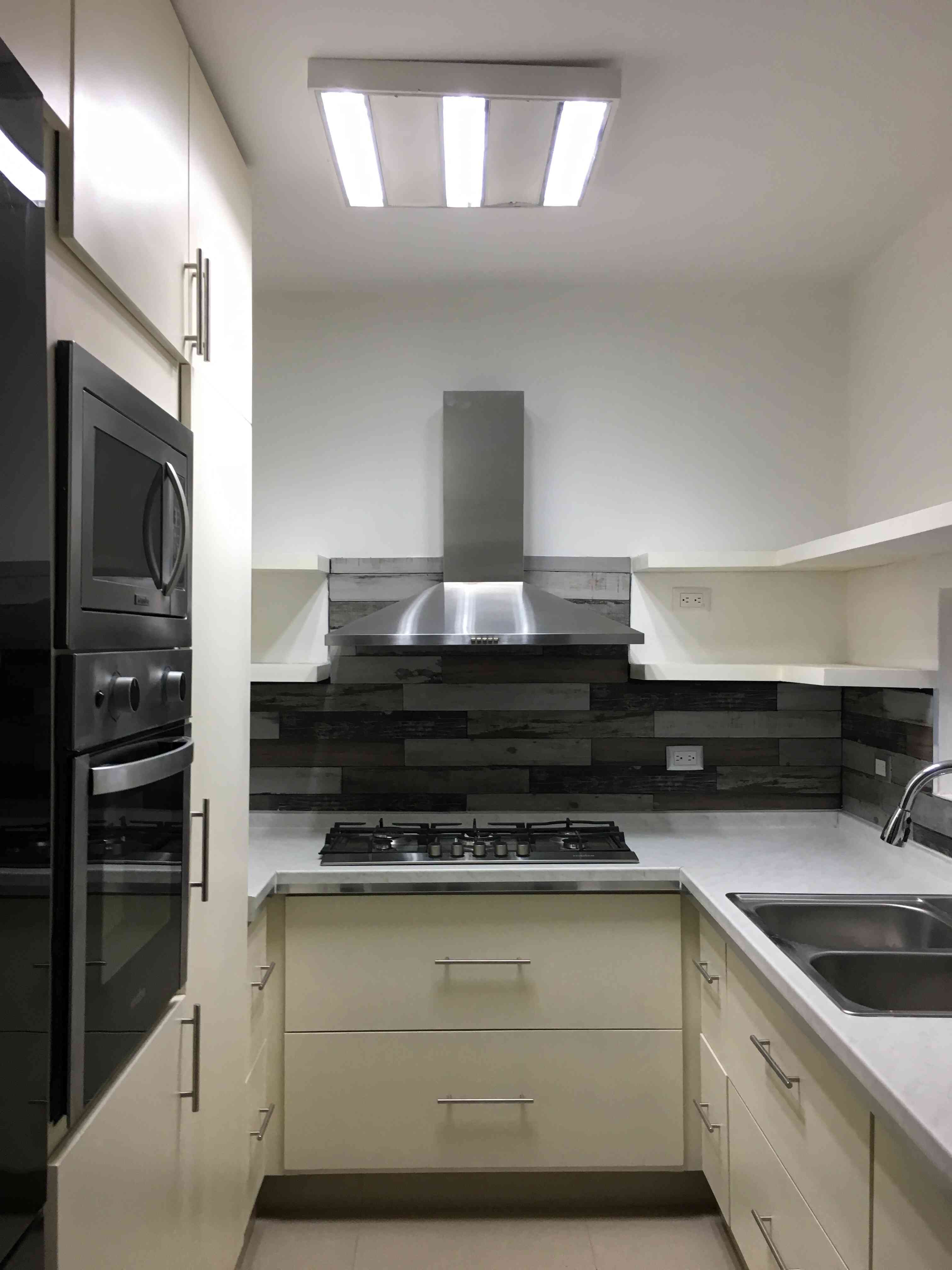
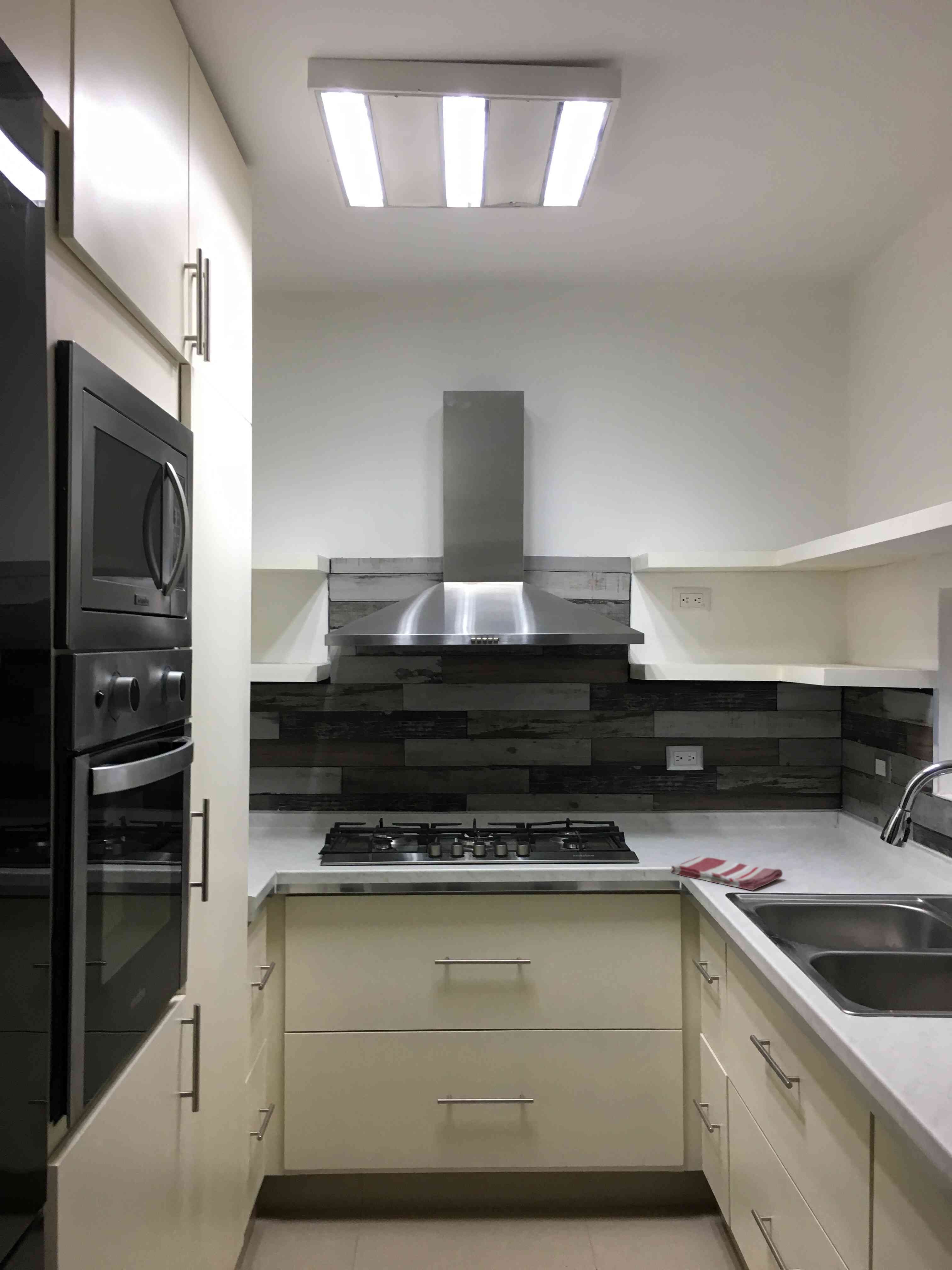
+ dish towel (726, 870)
